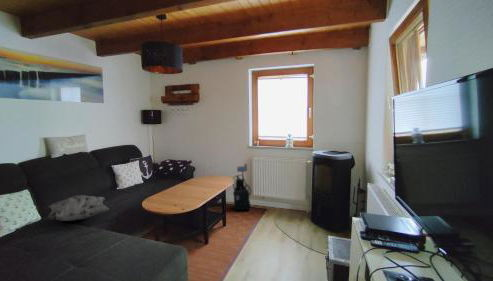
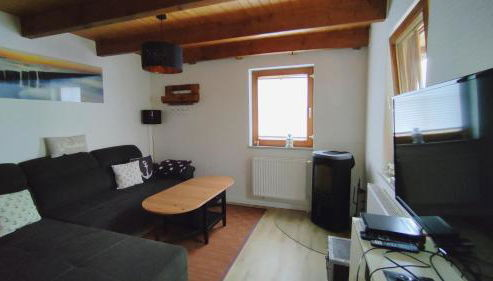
- vacuum cleaner (242, 186)
- decorative pillow (78, 207)
